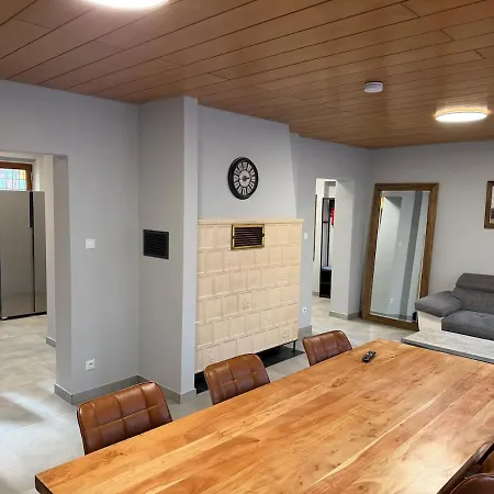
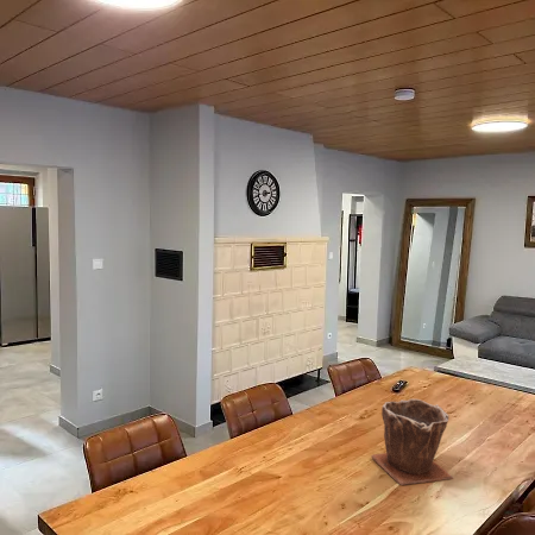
+ plant pot (413, 438)
